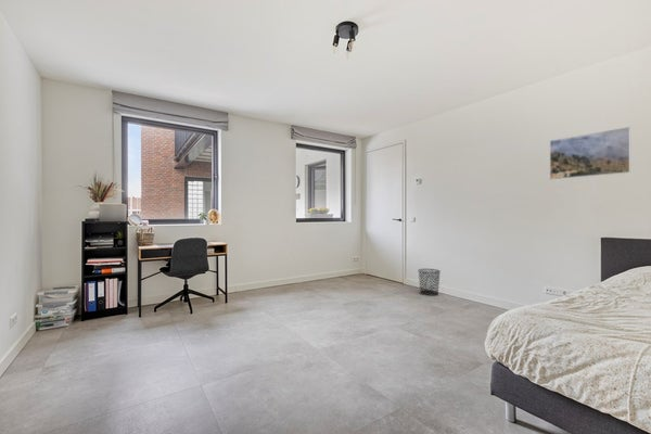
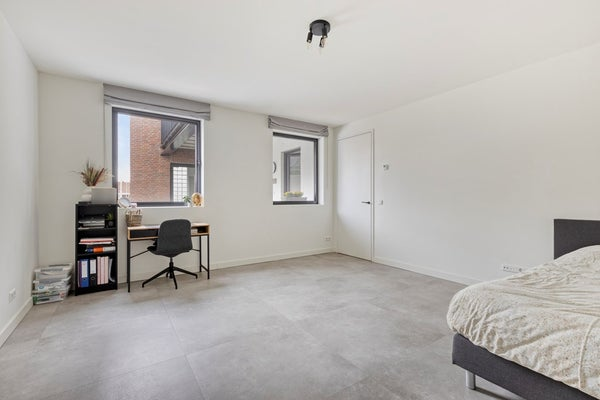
- waste bin (427, 281)
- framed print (587, 155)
